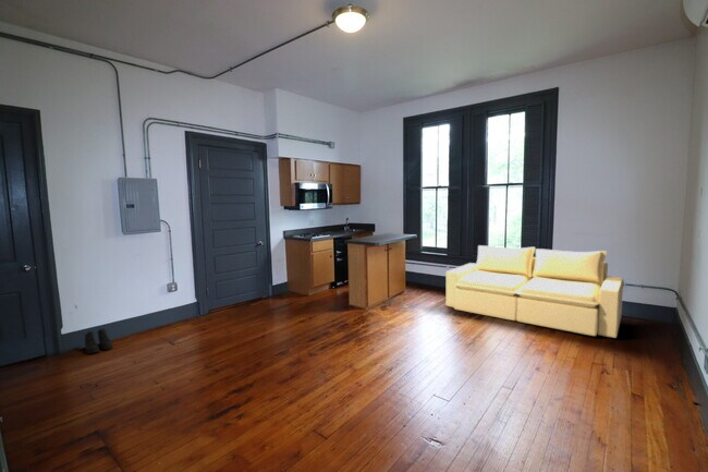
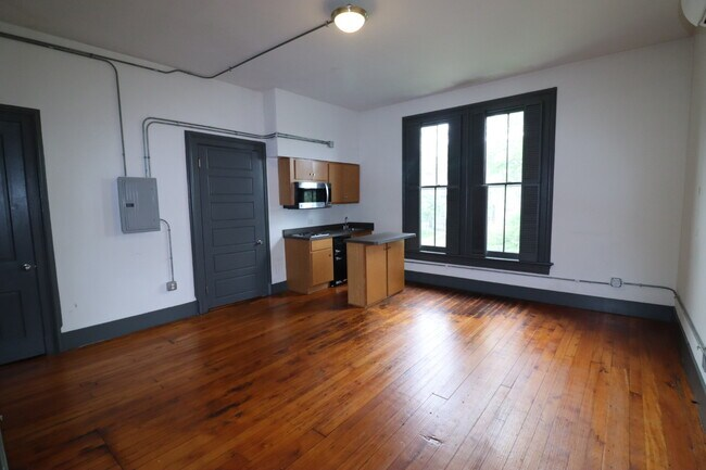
- boots (98, 338)
- sofa (527, 280)
